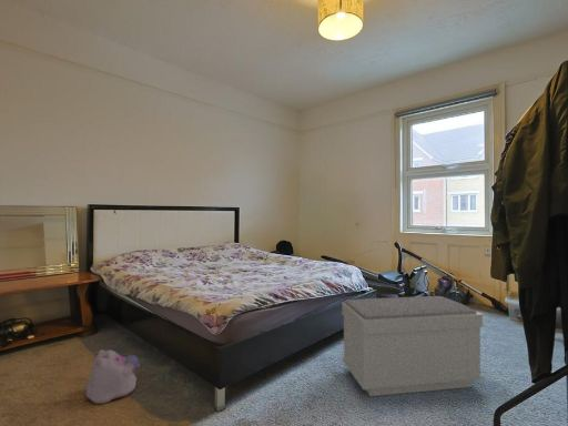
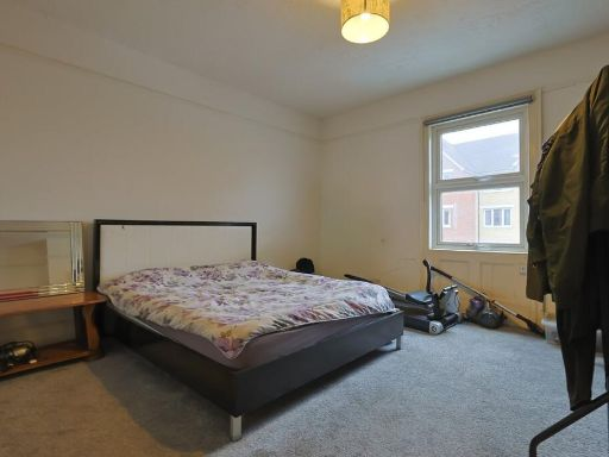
- plush toy (113, 371)
- bench (407, 339)
